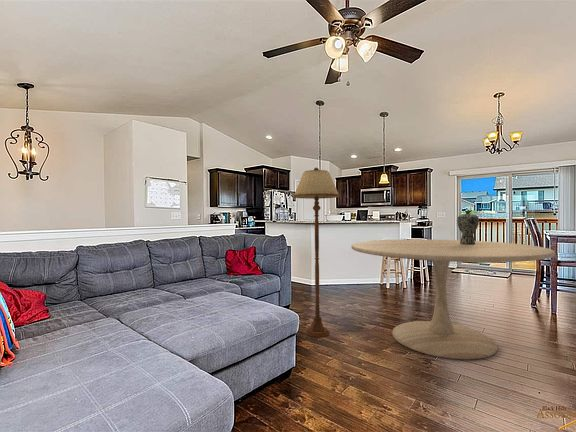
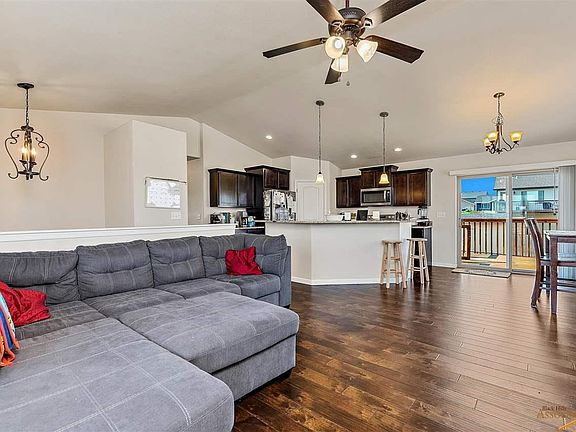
- dining table (441, 292)
- floor lamp (316, 250)
- vase (467, 227)
